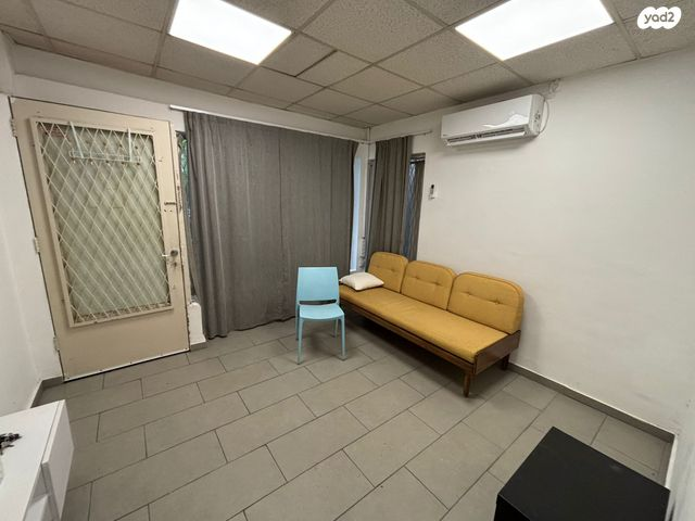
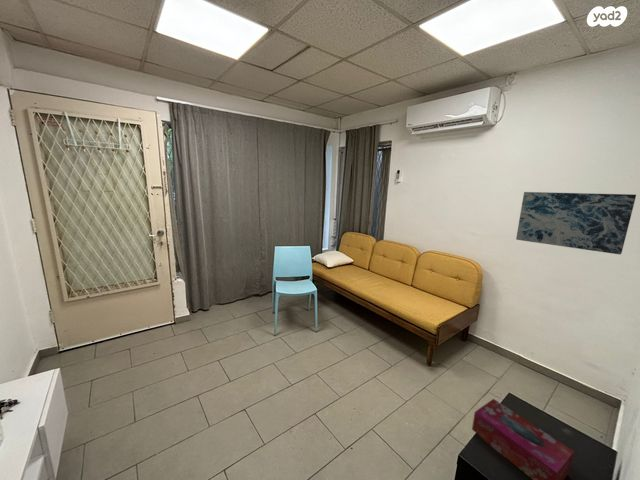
+ wall art (568, 220)
+ tissue box (518, 440)
